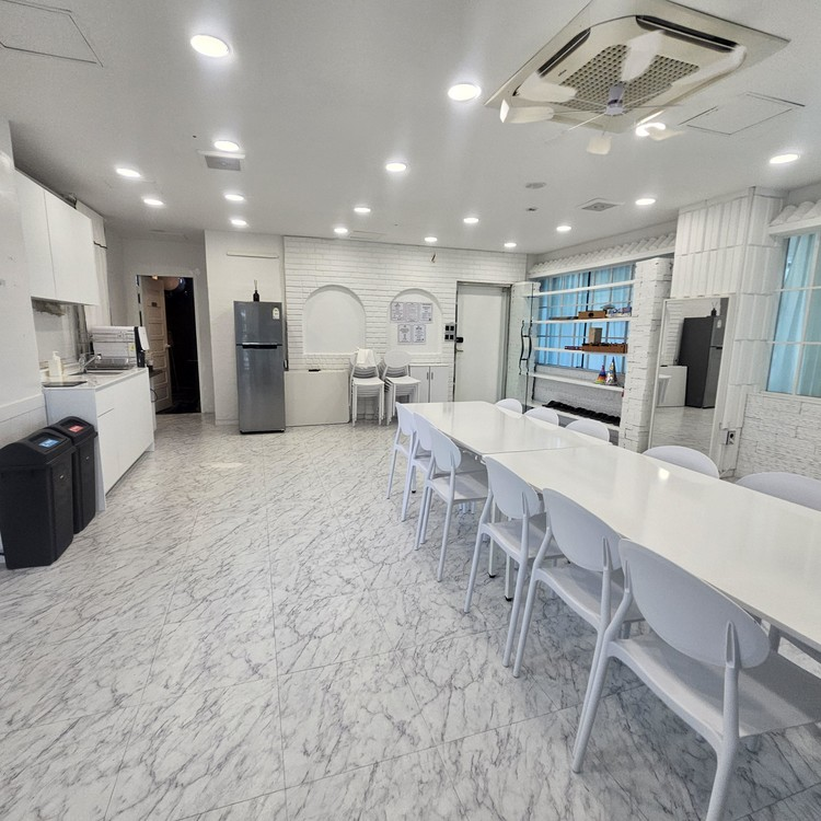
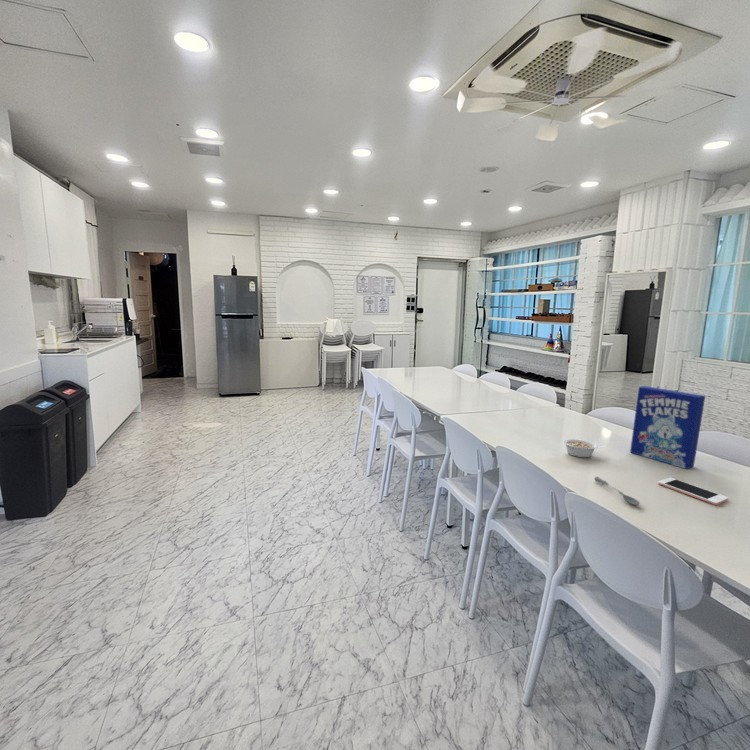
+ cereal box (665, 425)
+ soupspoon (616, 490)
+ legume (581, 447)
+ cell phone (691, 490)
